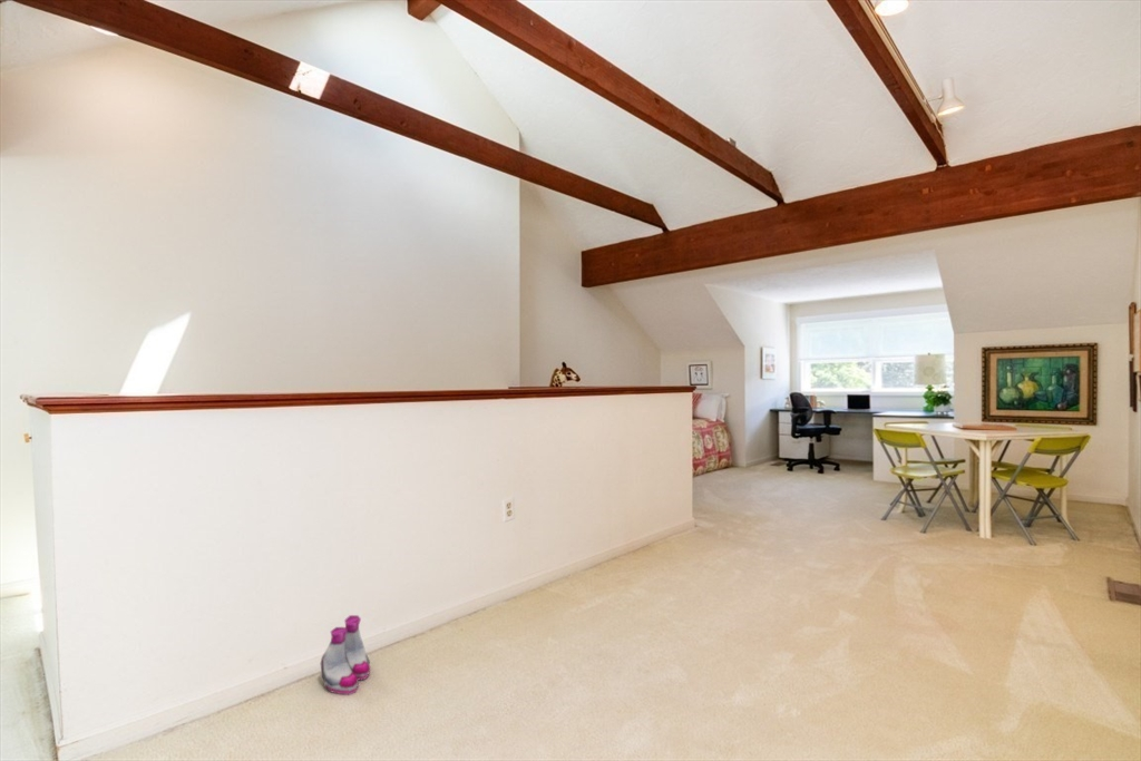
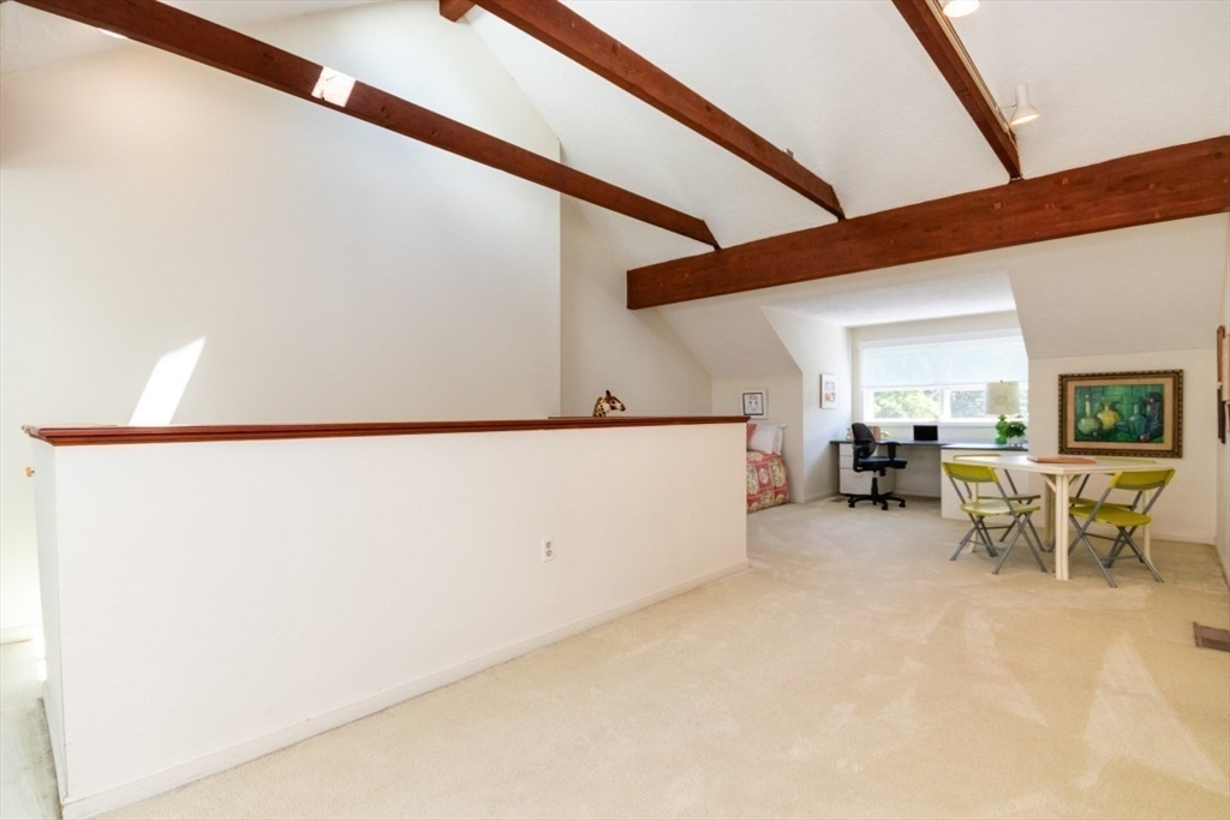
- boots (347, 648)
